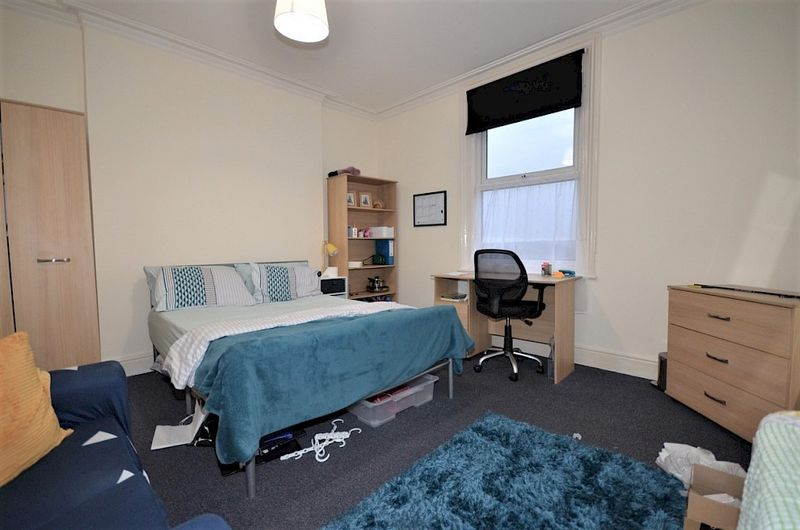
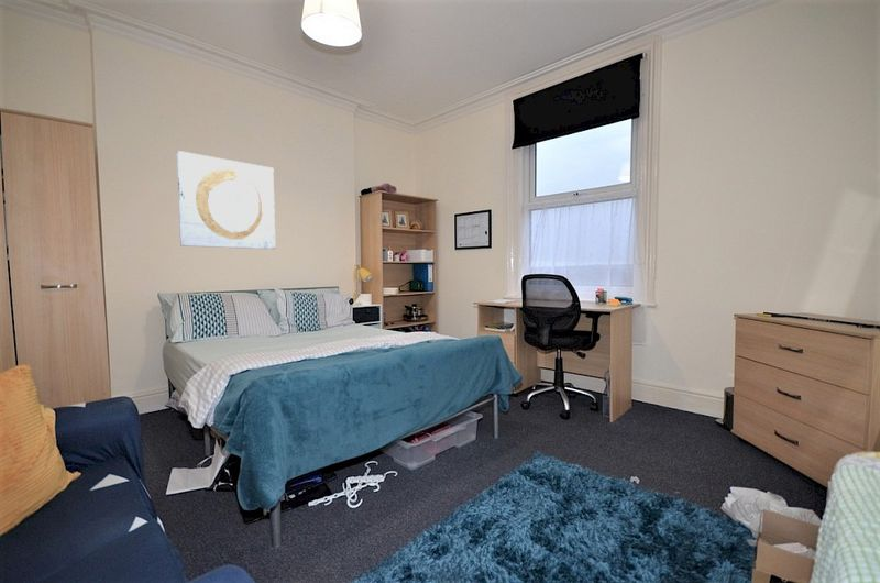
+ wall art (229, 204)
